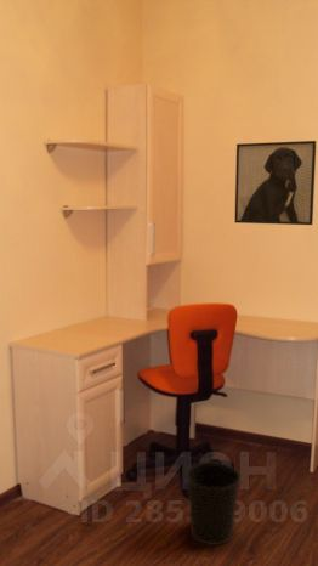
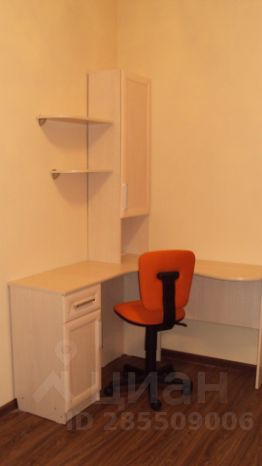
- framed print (273, 183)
- wastebasket (211, 504)
